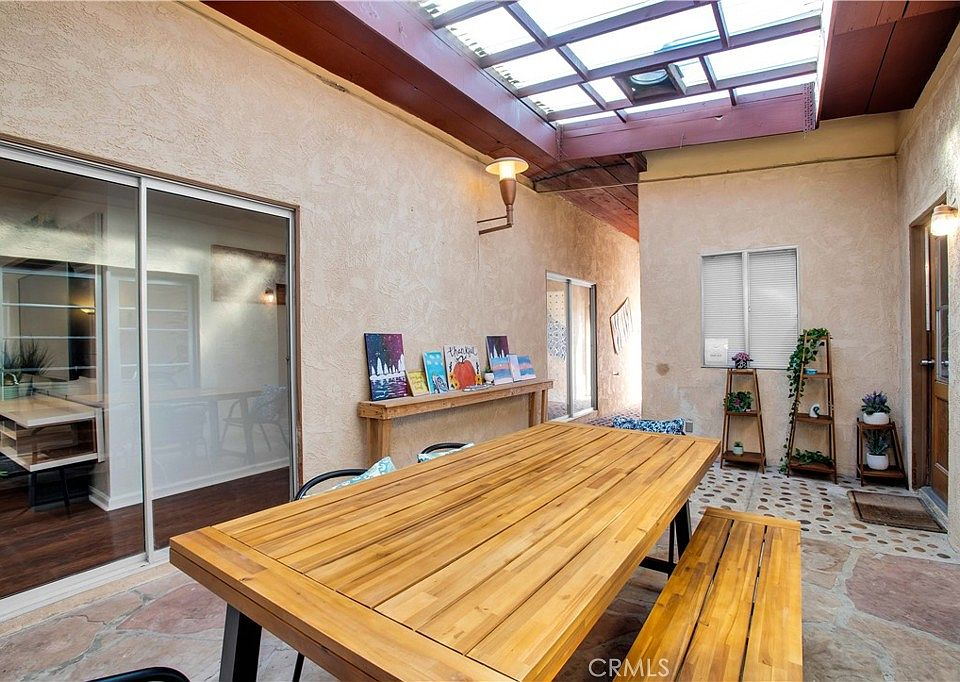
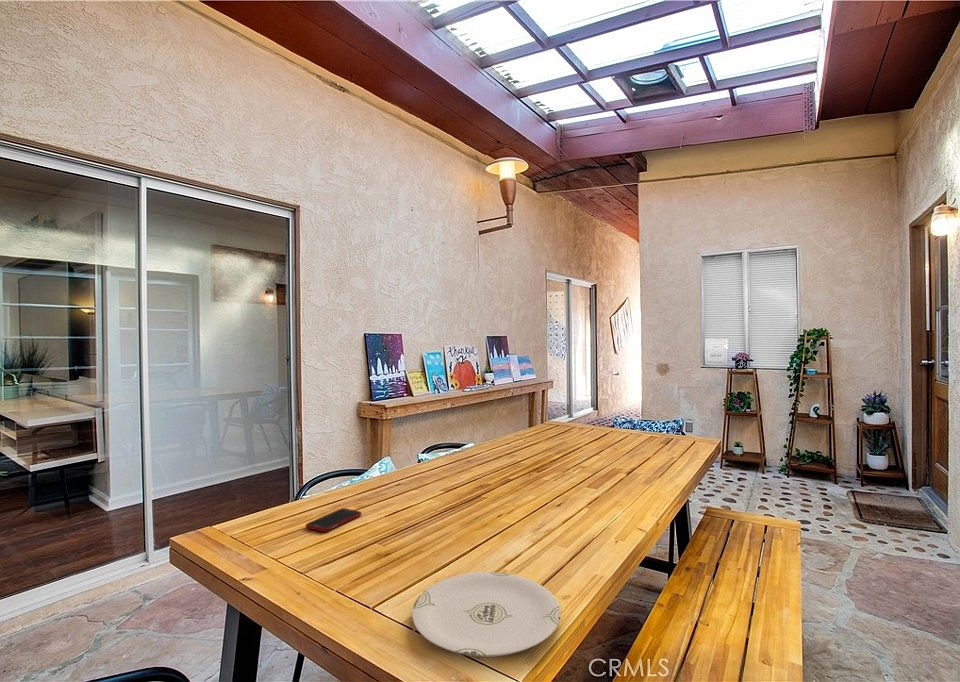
+ cell phone (334, 519)
+ plate (486, 613)
